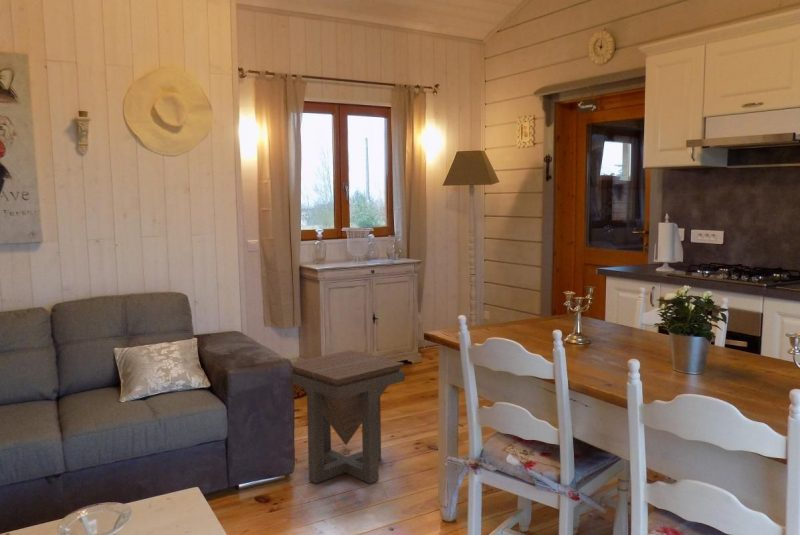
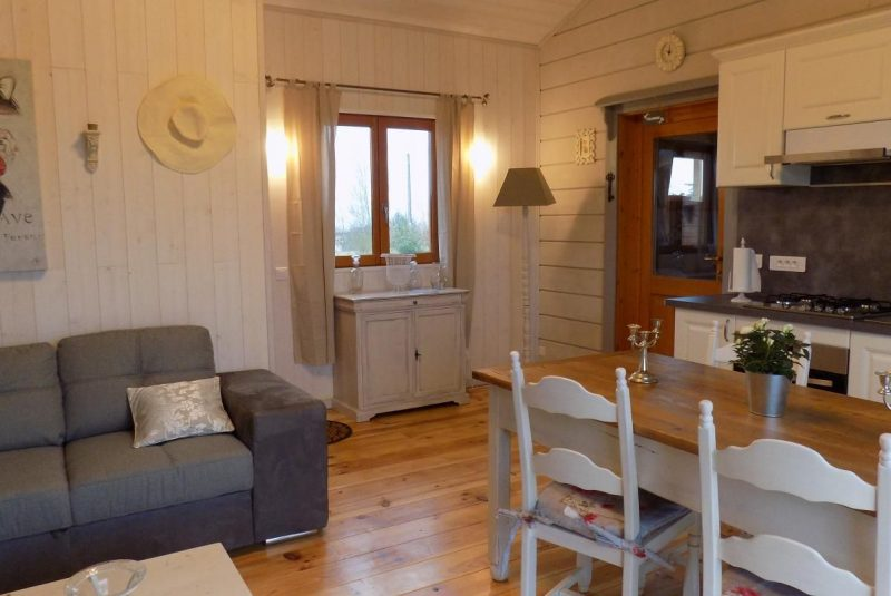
- side table (345, 416)
